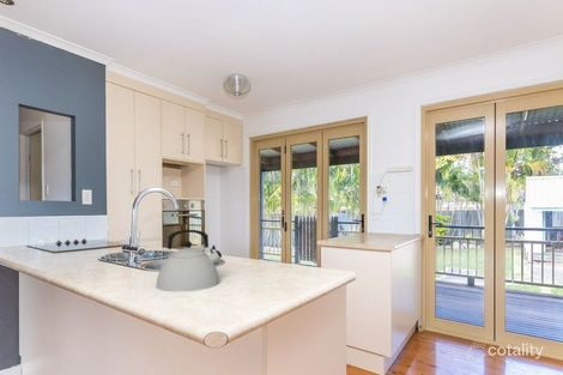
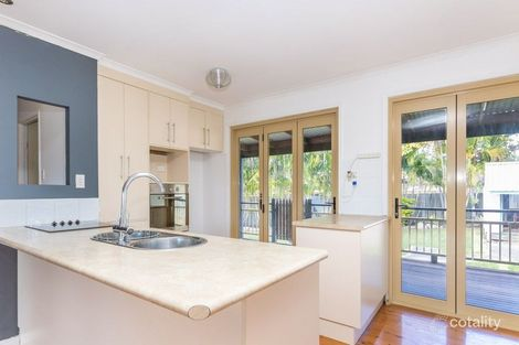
- kettle (189, 255)
